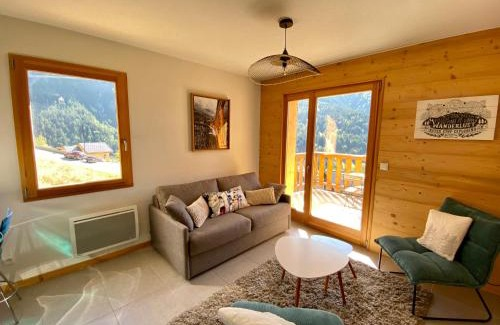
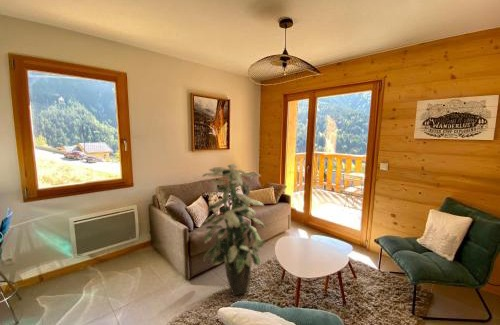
+ indoor plant (233, 227)
